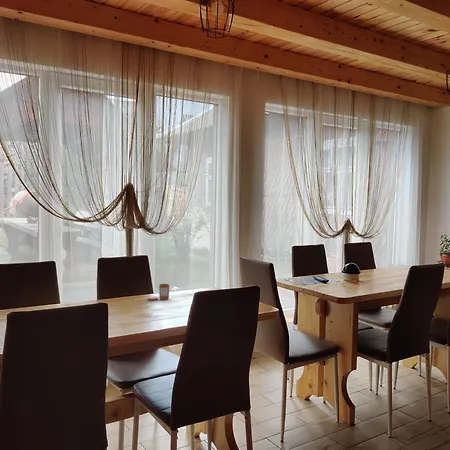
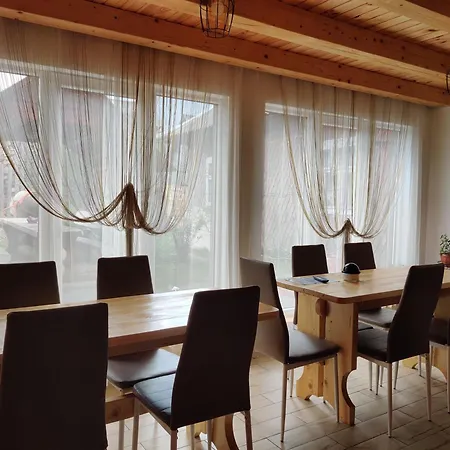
- candle (159, 291)
